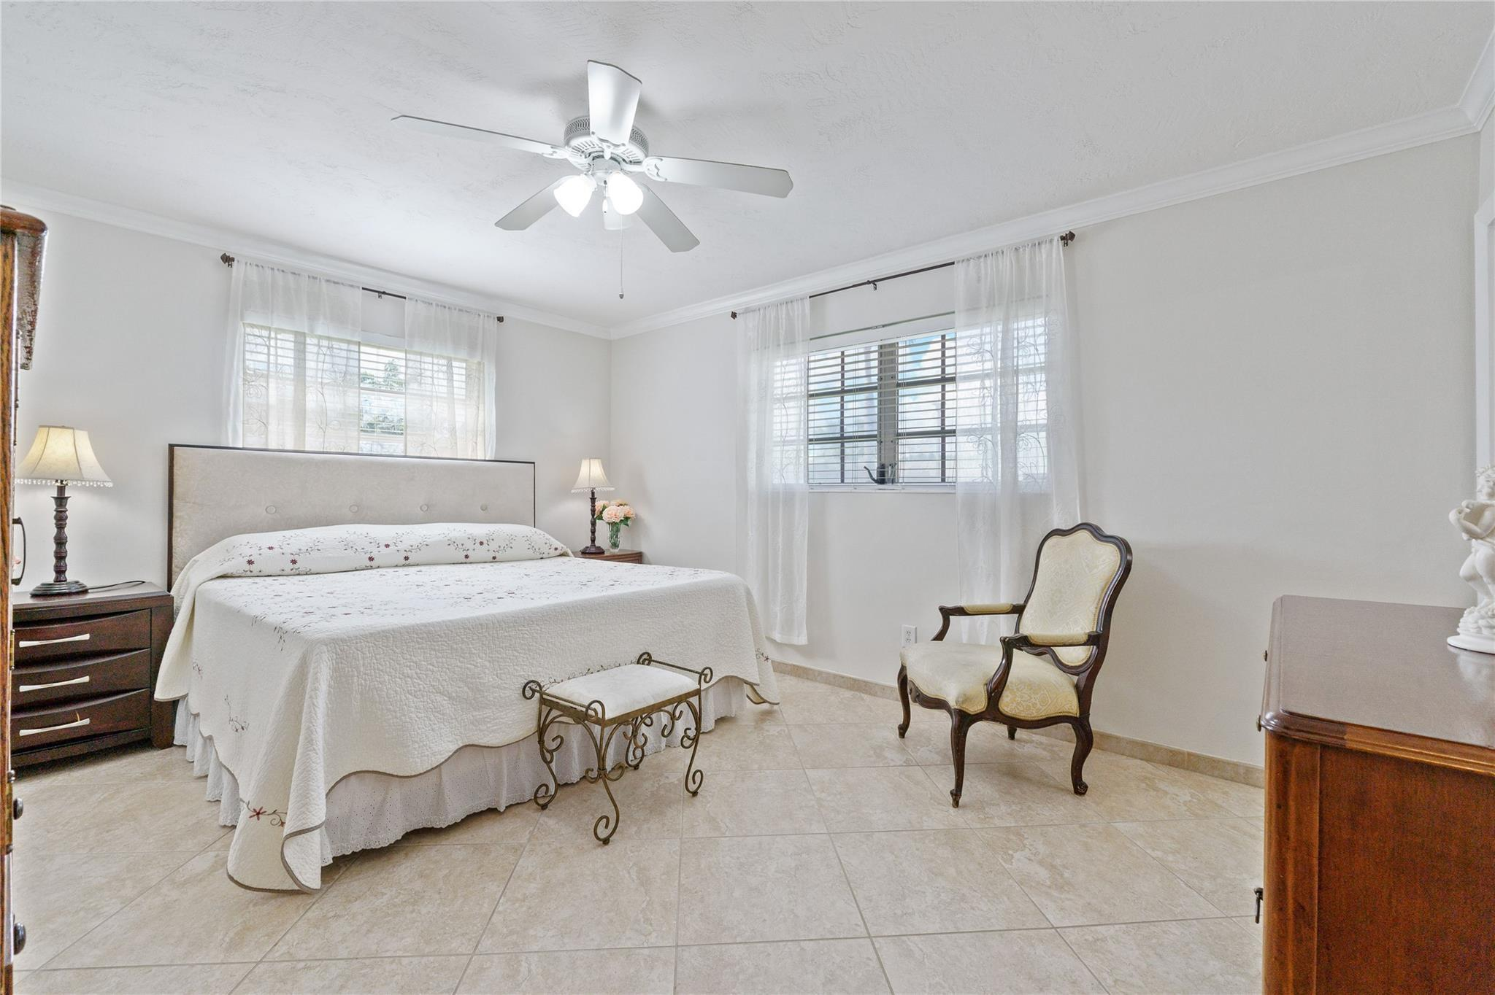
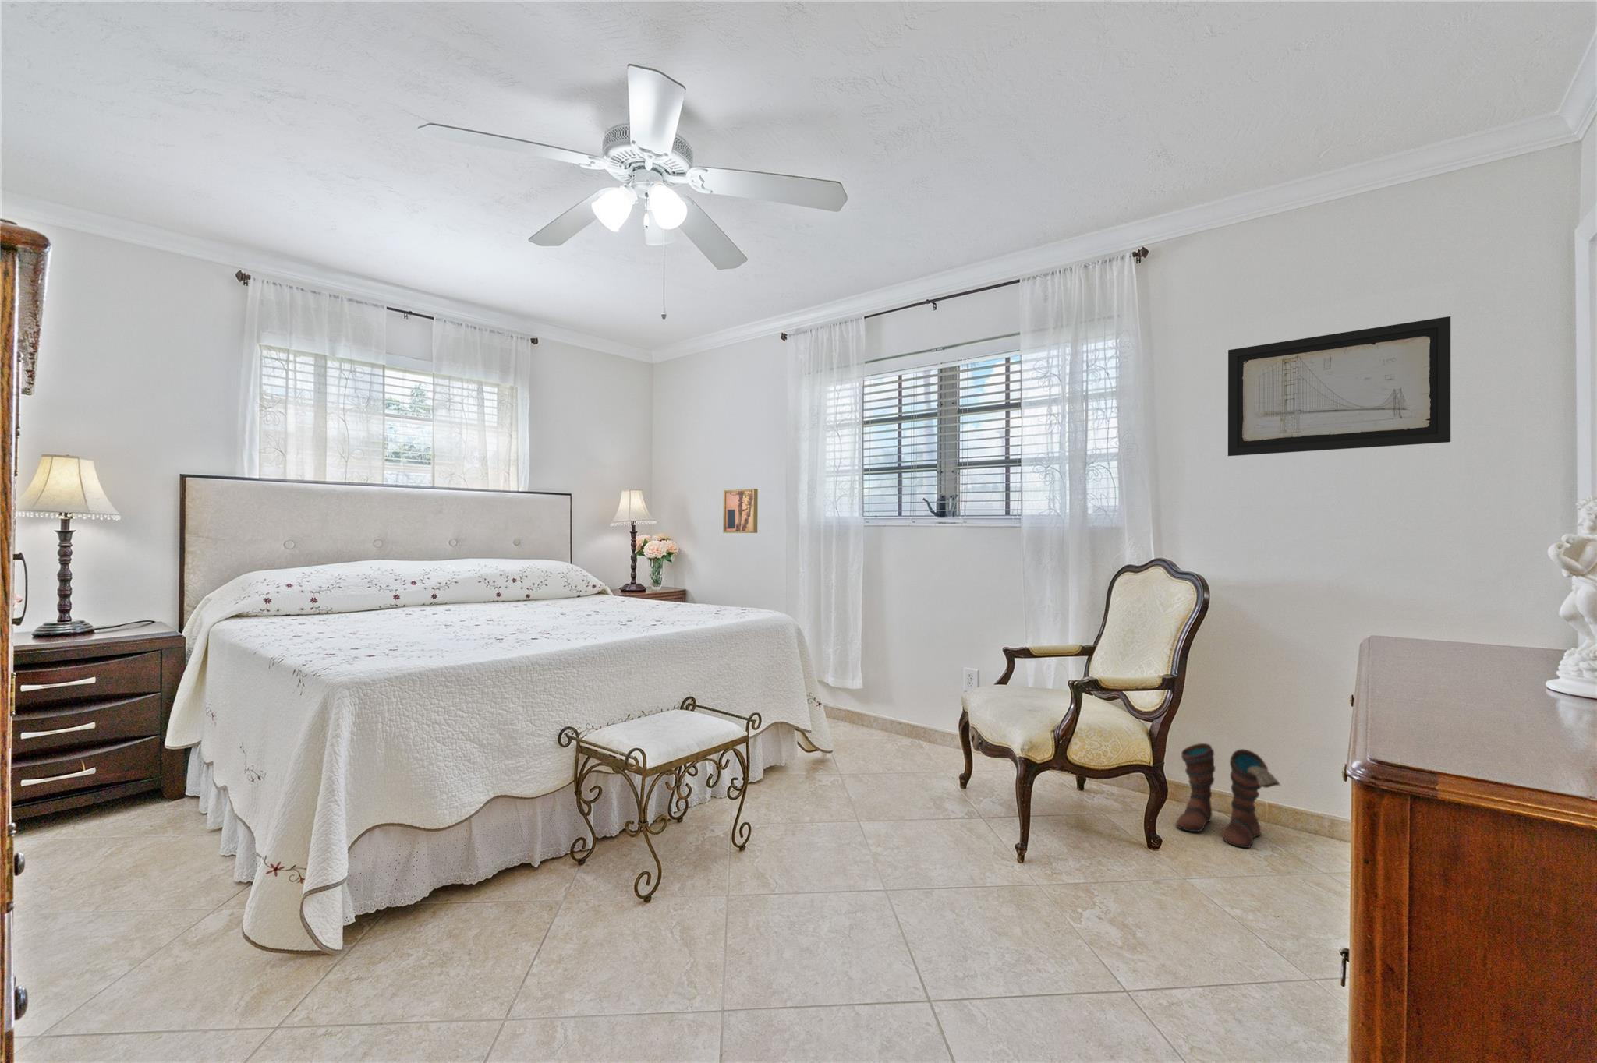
+ wall art (740, 511)
+ wall art (1330, 392)
+ boots (1232, 790)
